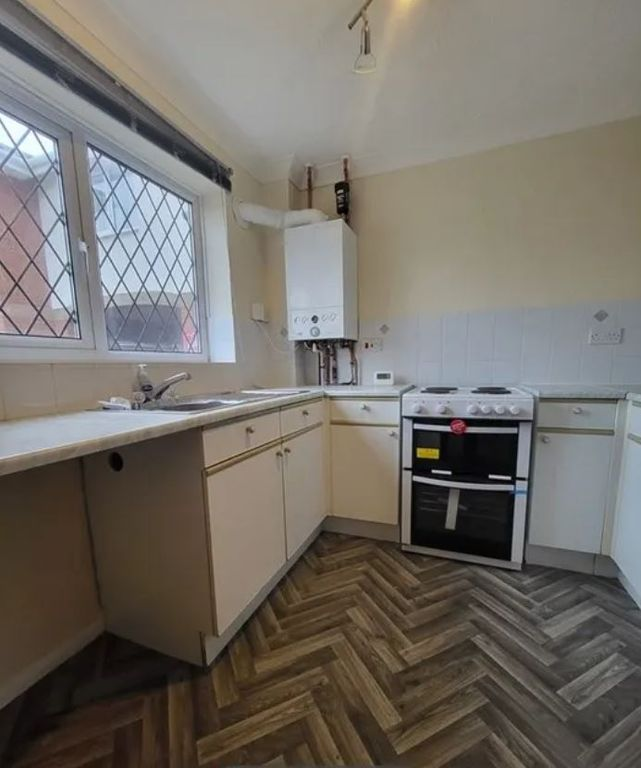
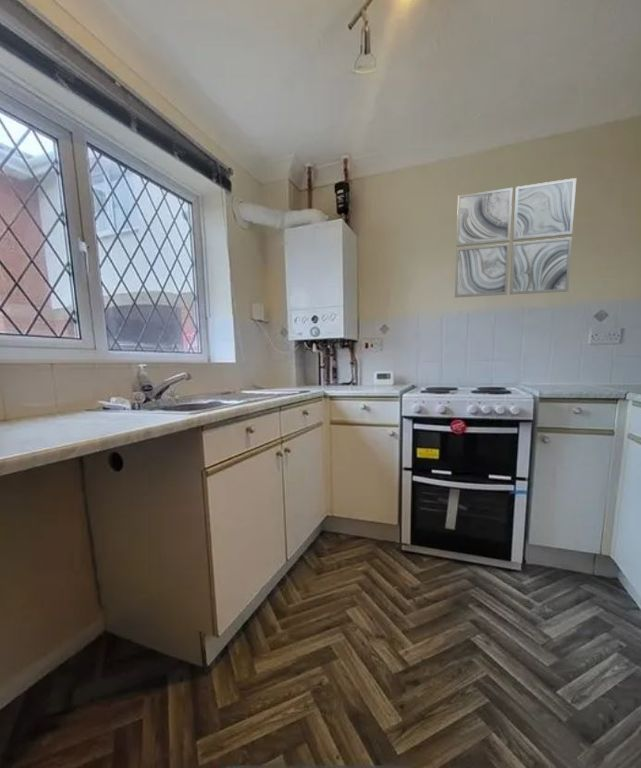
+ wall art (509, 243)
